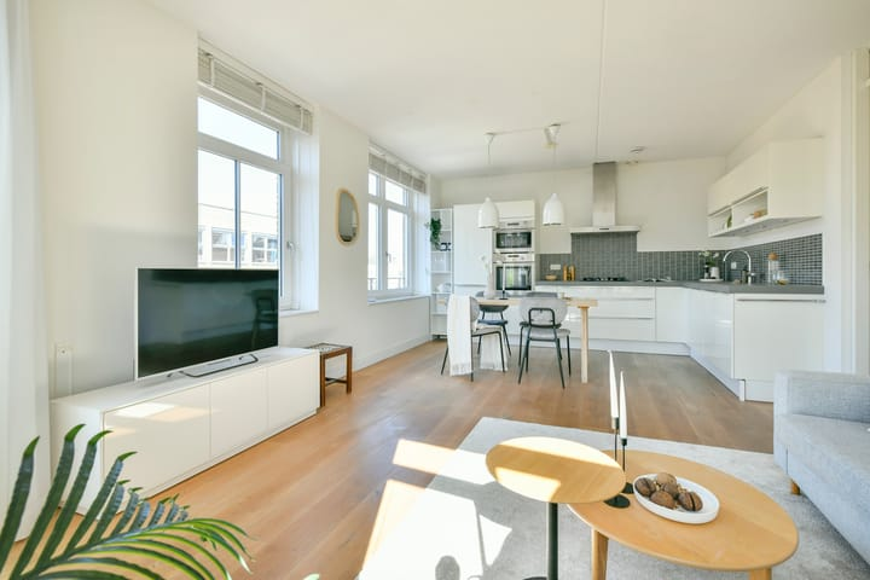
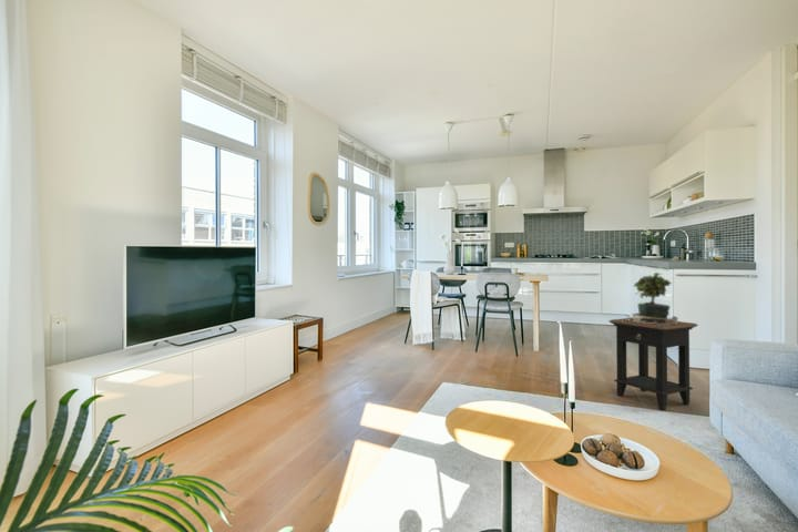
+ potted plant (649, 296)
+ side table (647, 360)
